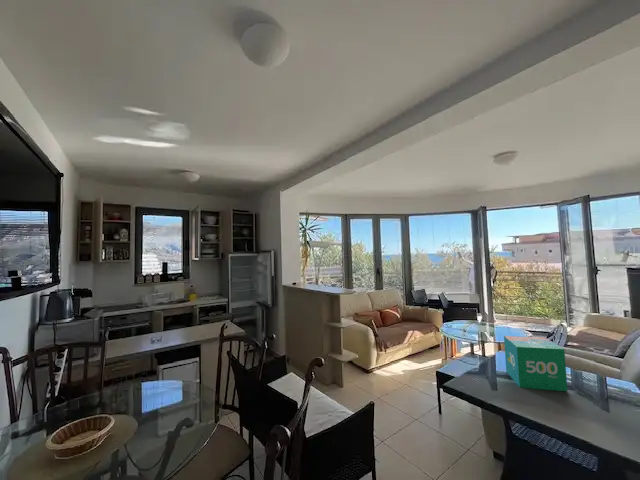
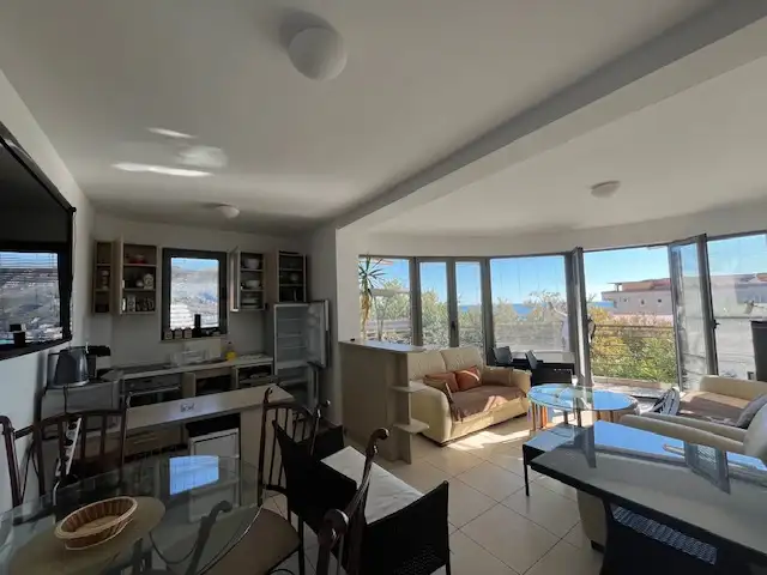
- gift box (533, 361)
